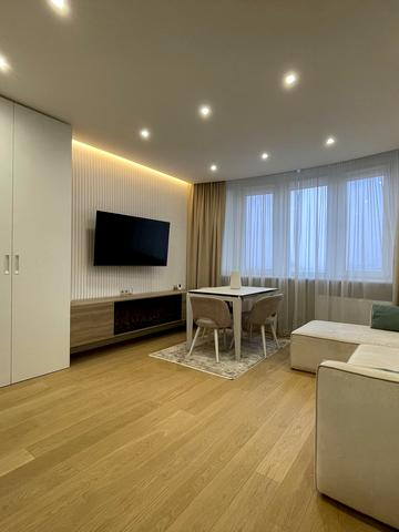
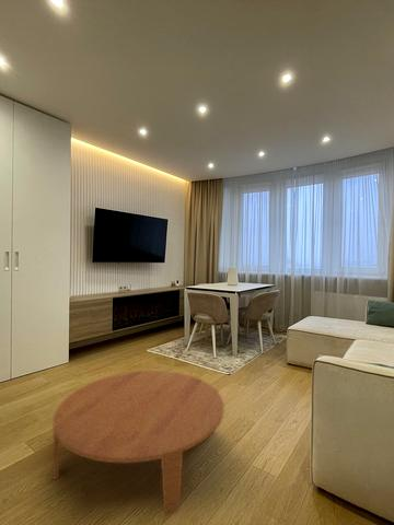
+ coffee table (142, 424)
